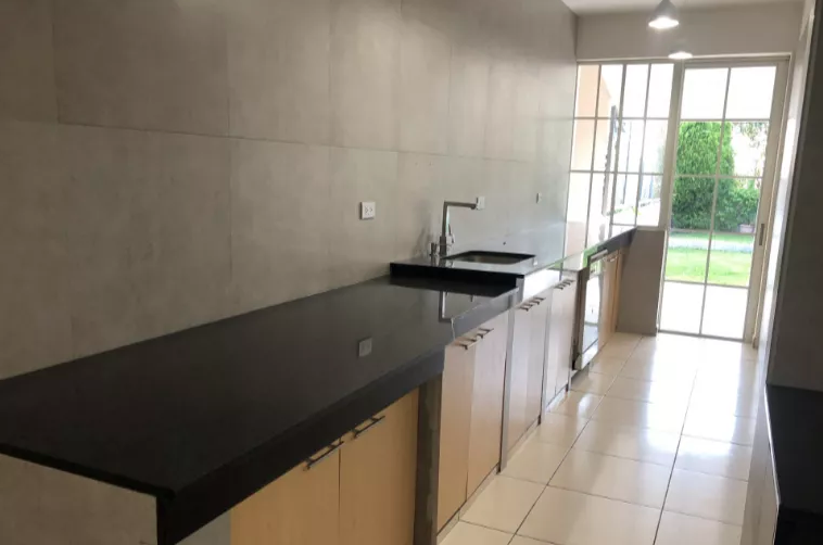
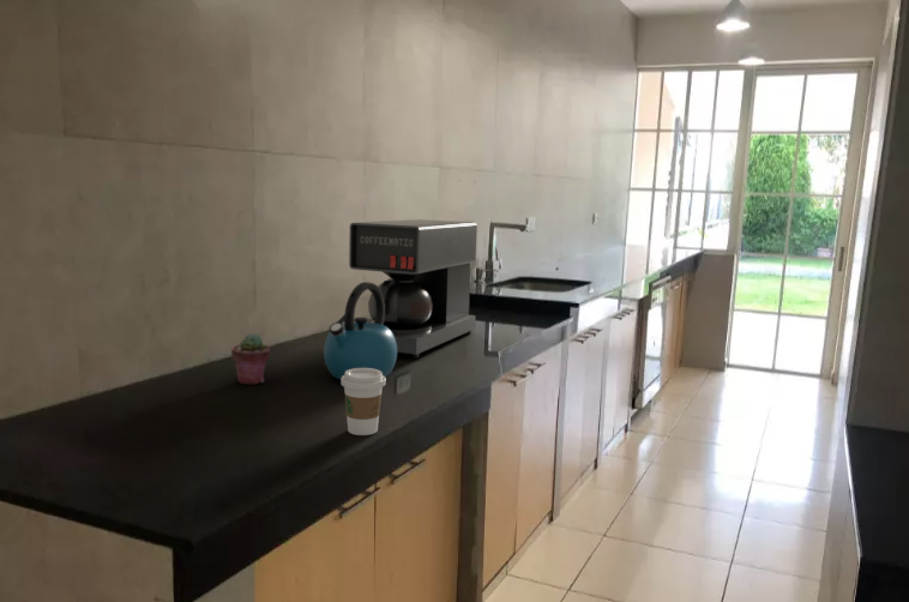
+ potted succulent (251, 357)
+ kettle (359, 331)
+ coffee maker (415, 282)
+ coffee cup (362, 401)
